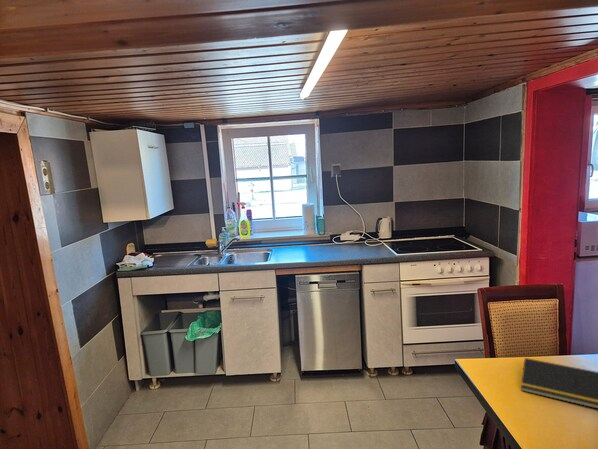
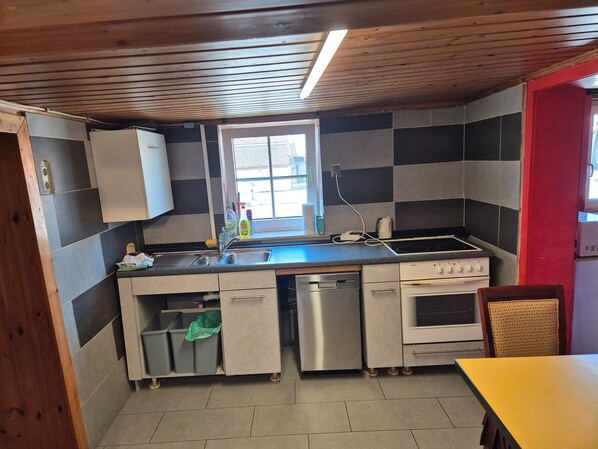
- notepad (561, 381)
